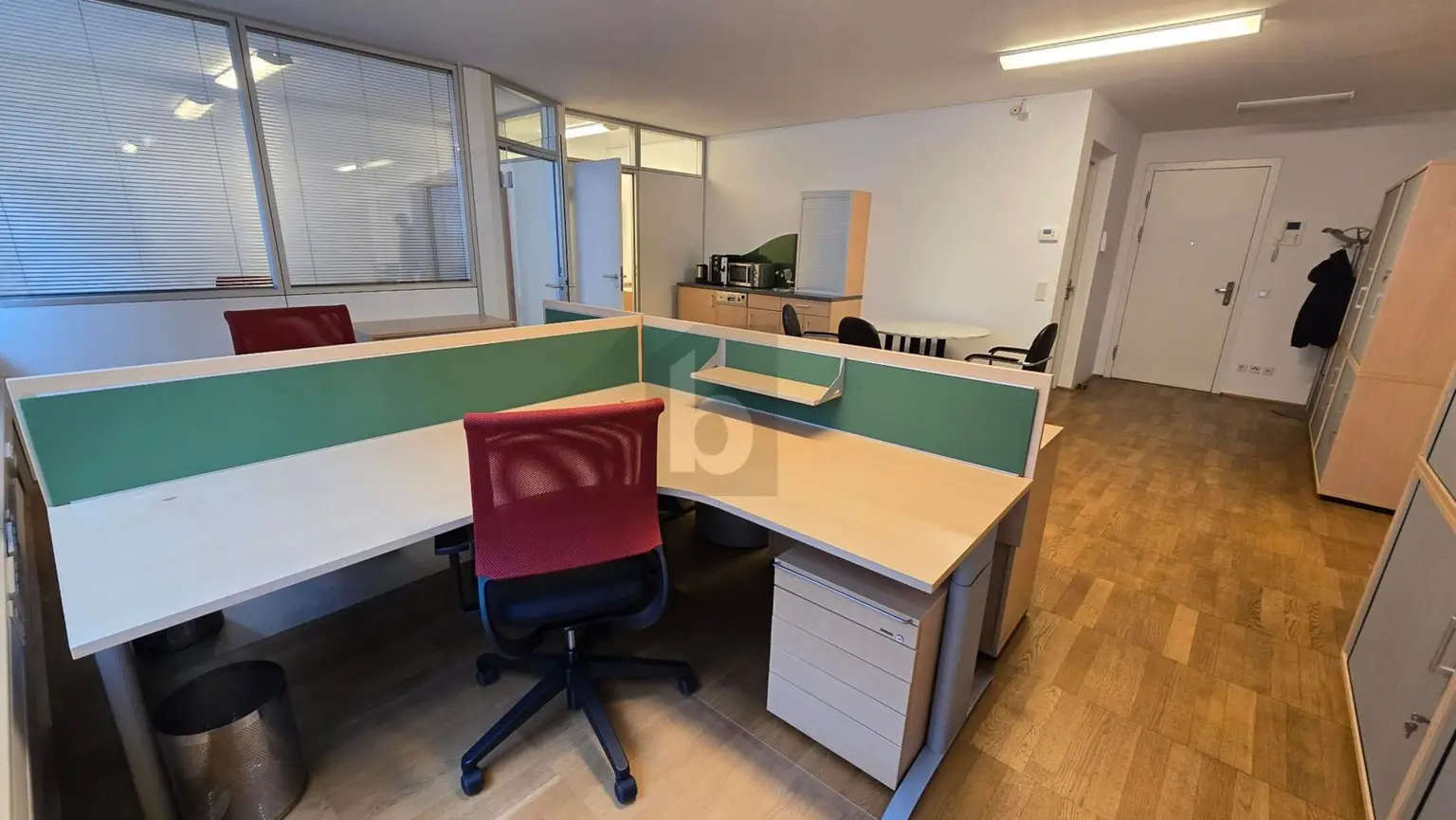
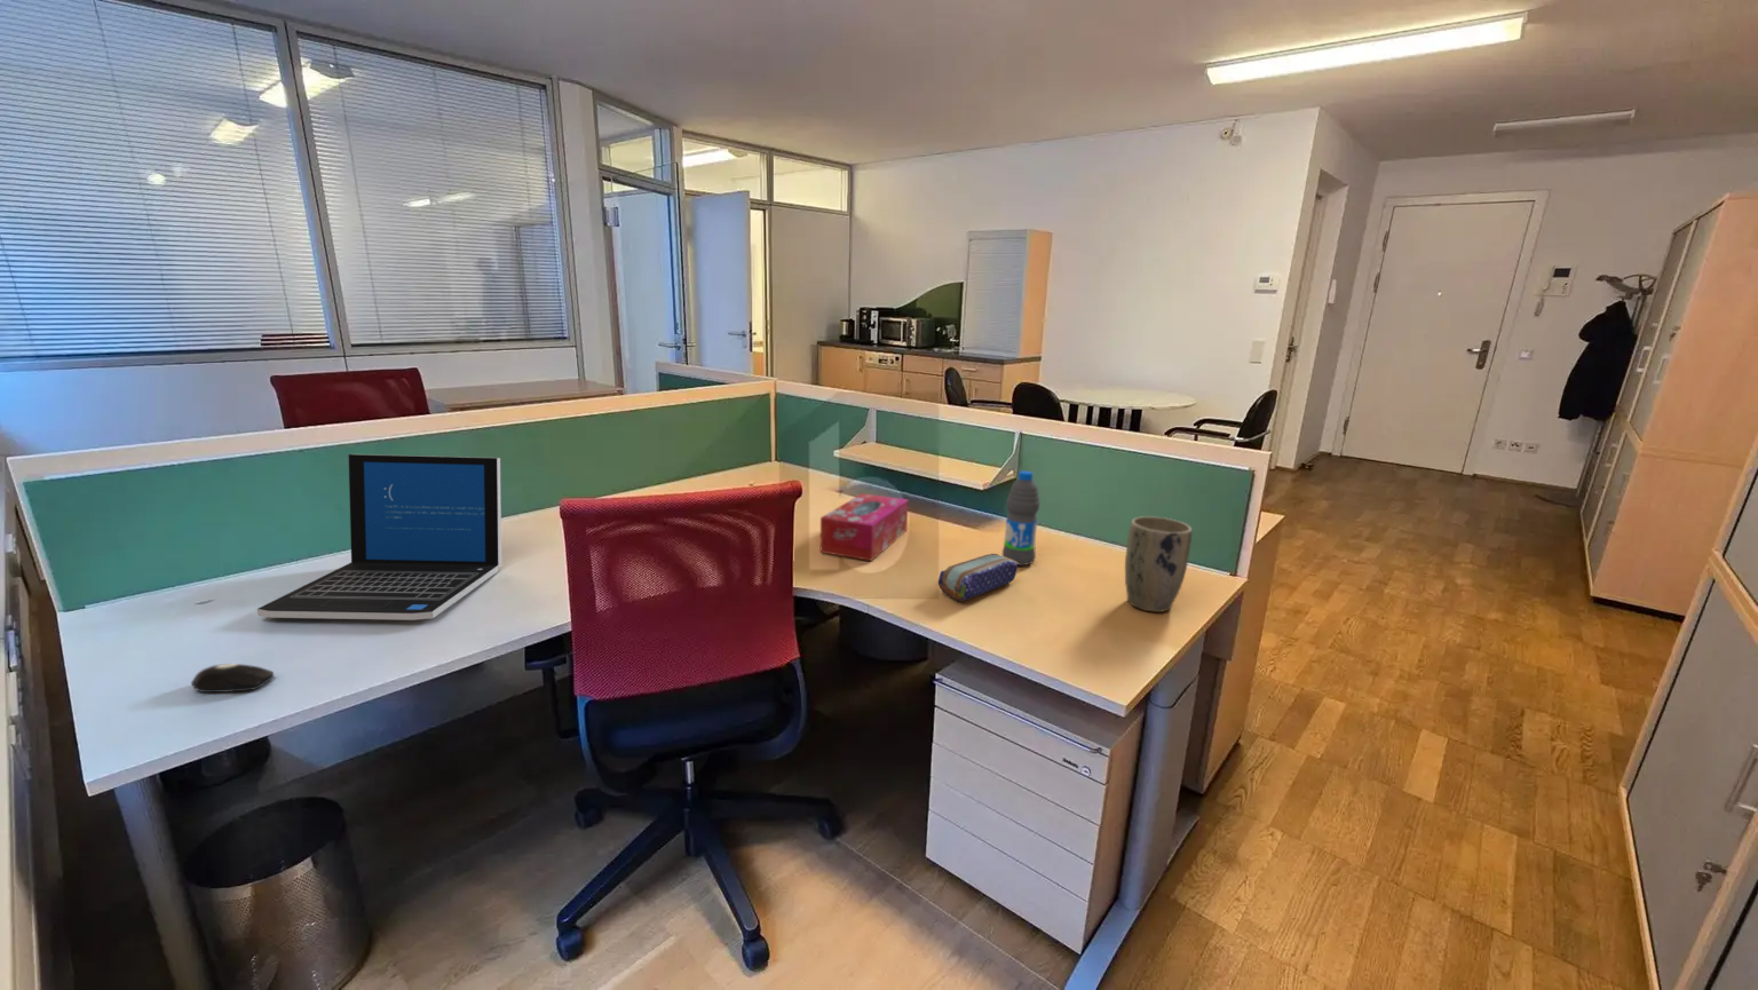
+ pencil case (978, 575)
+ laptop (388, 530)
+ water bottle (1021, 517)
+ tissue box (866, 524)
+ plant pot (1154, 564)
+ computer mouse (232, 675)
